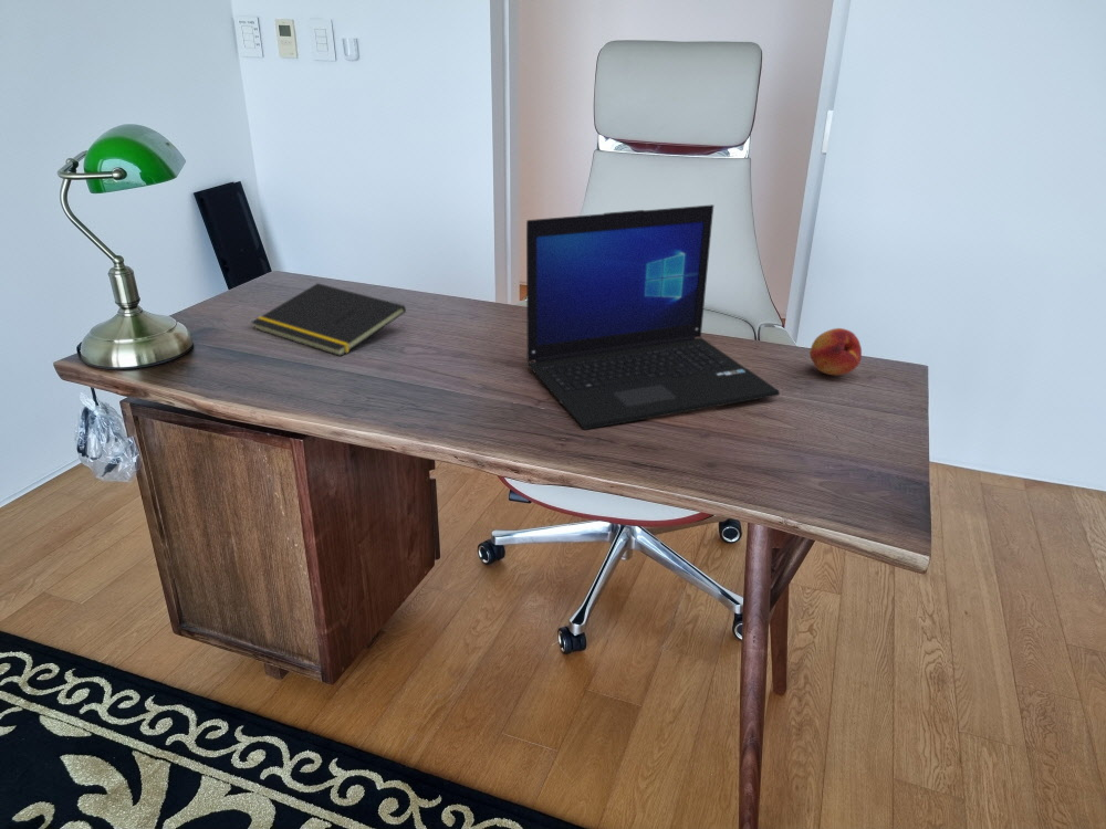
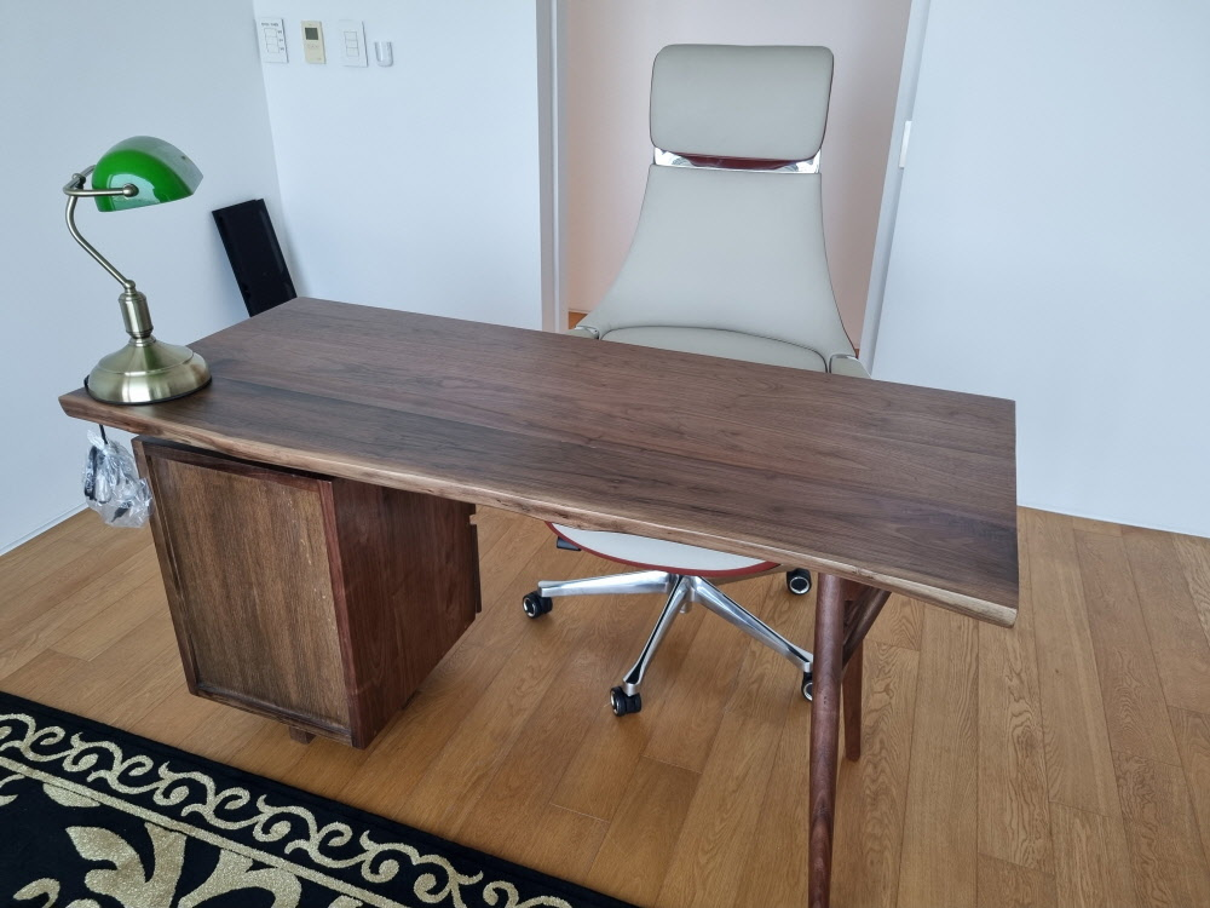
- laptop (653, 308)
- notepad (328, 316)
- fruit (834, 351)
